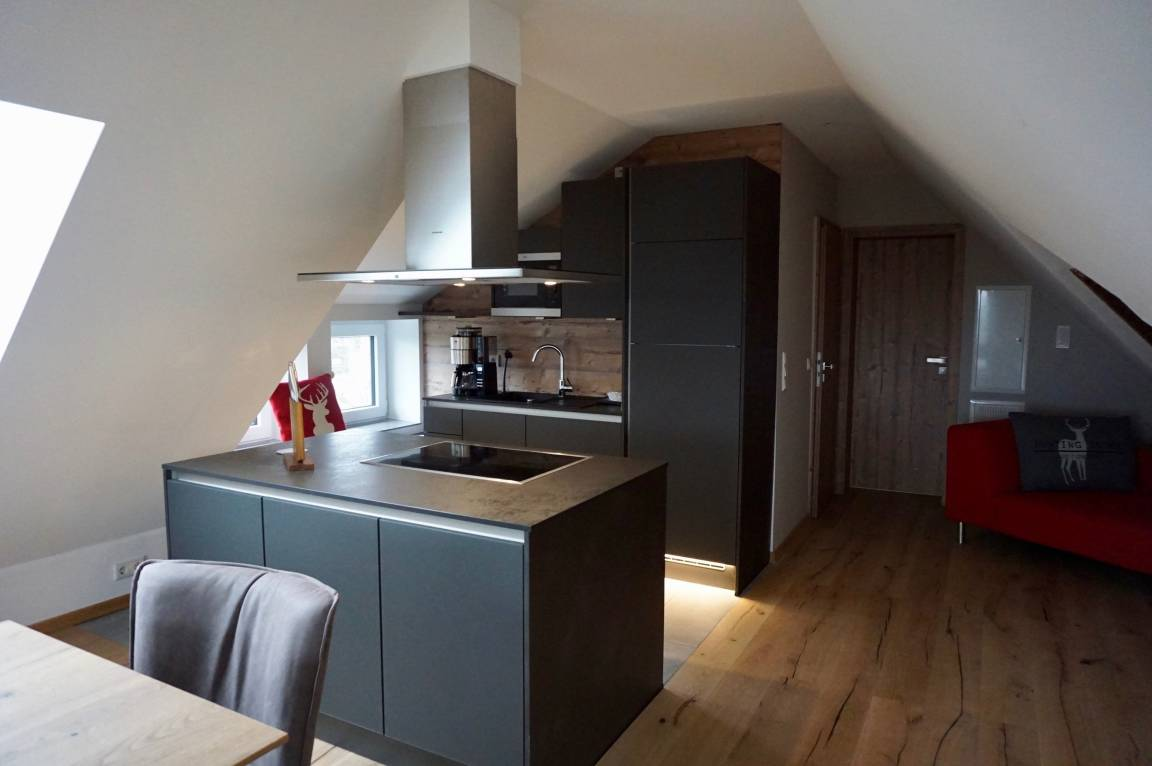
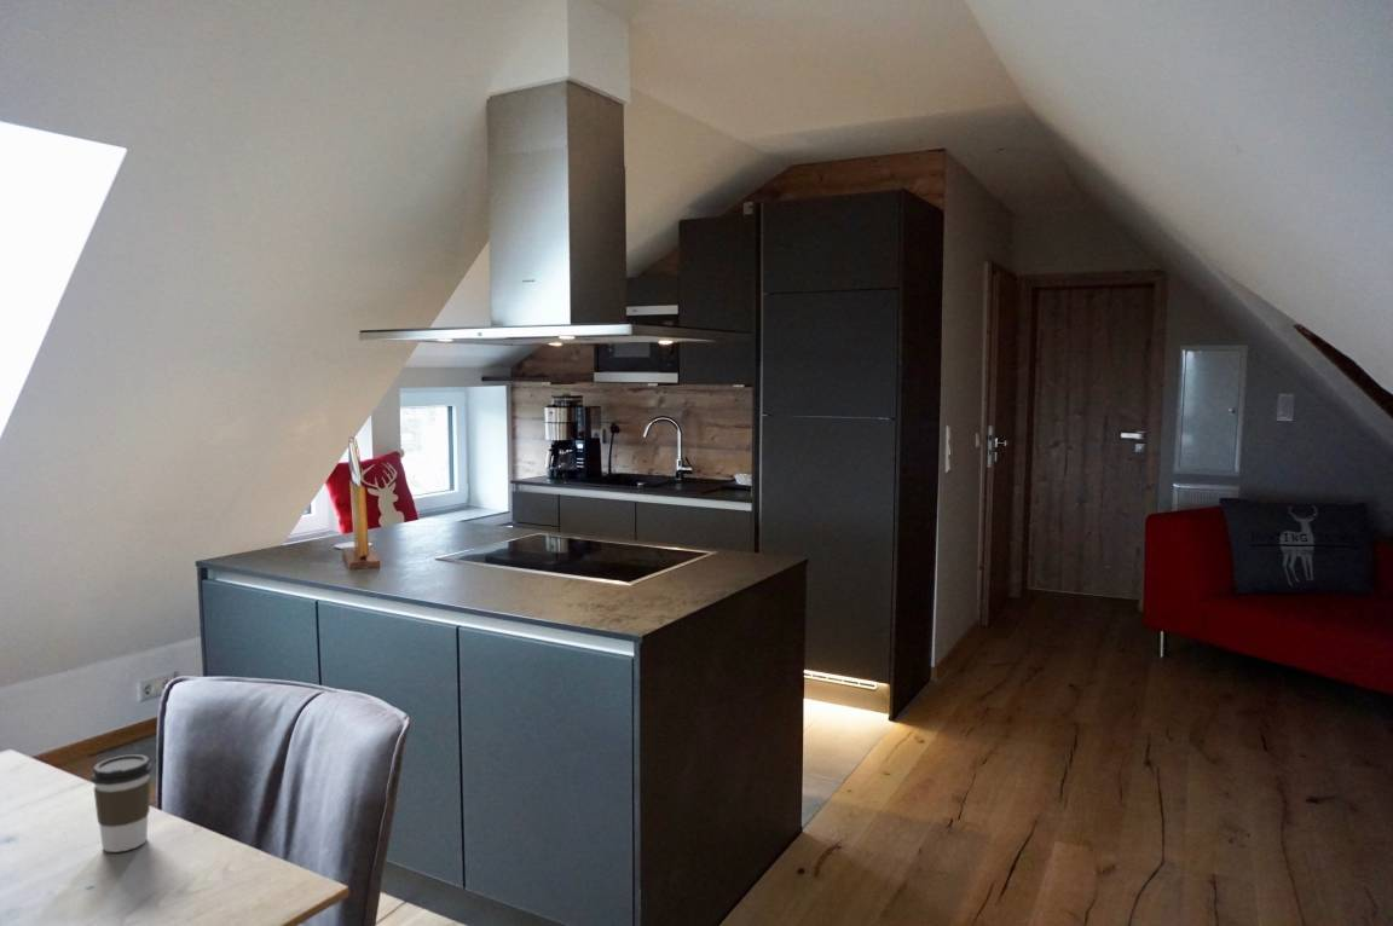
+ coffee cup (123, 803)
